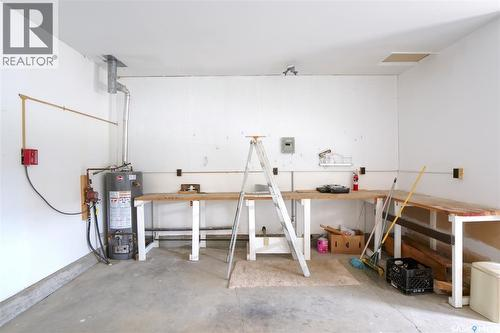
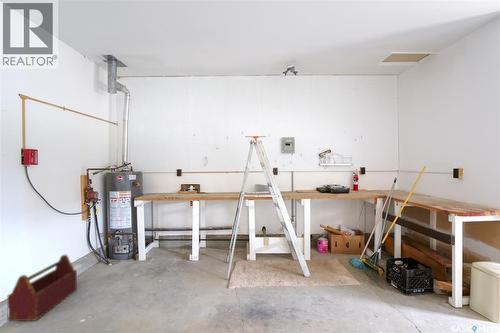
+ toolbox (45, 284)
